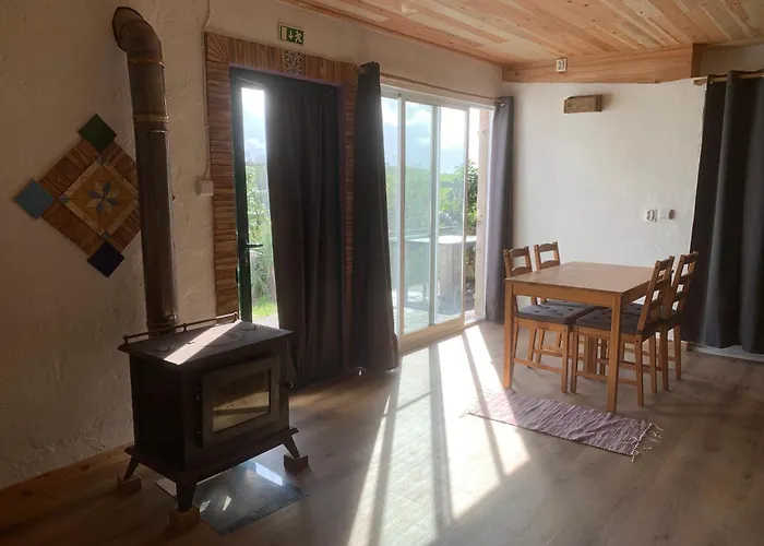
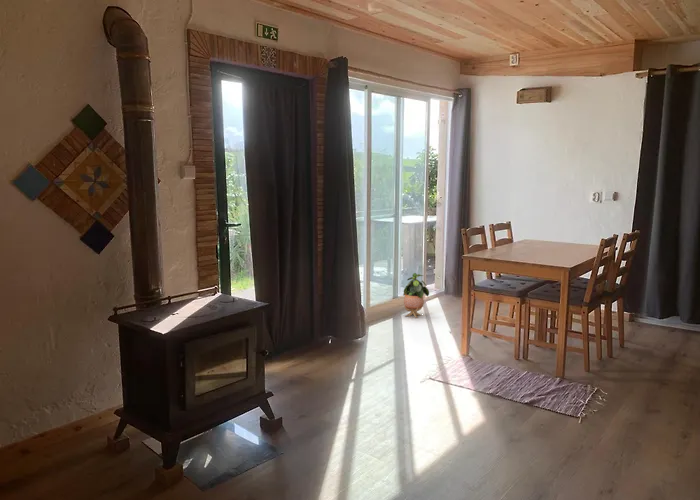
+ potted plant (415, 294)
